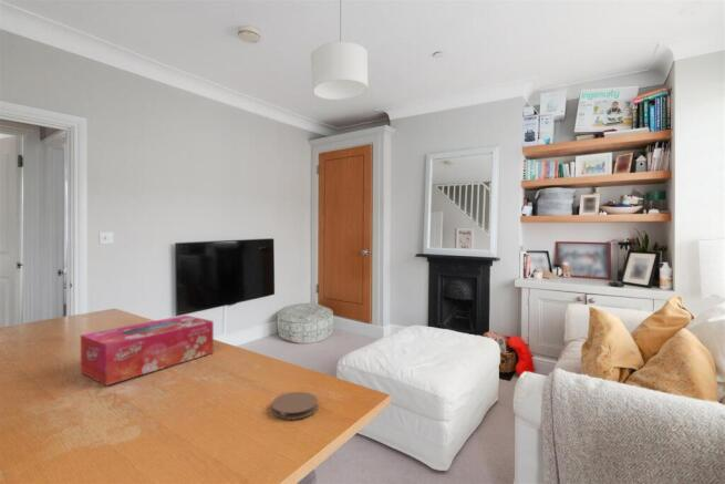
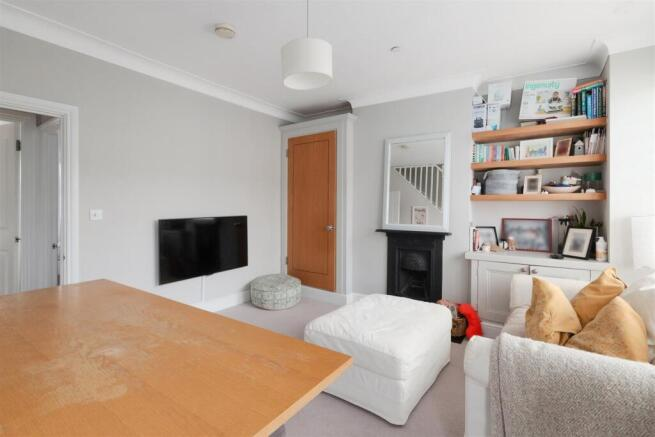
- coaster (294, 404)
- tissue box (152, 344)
